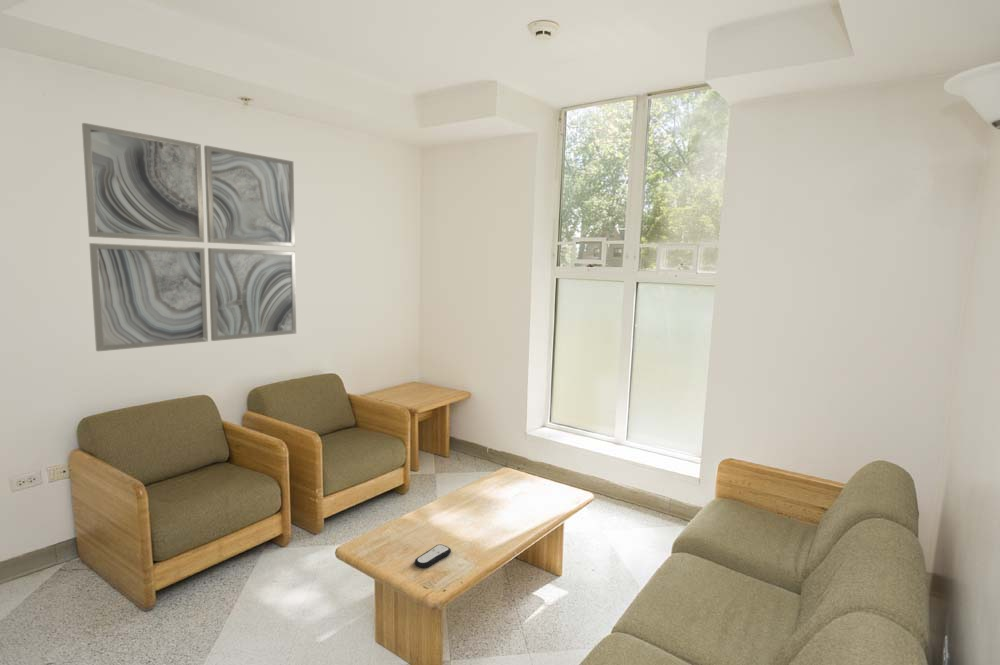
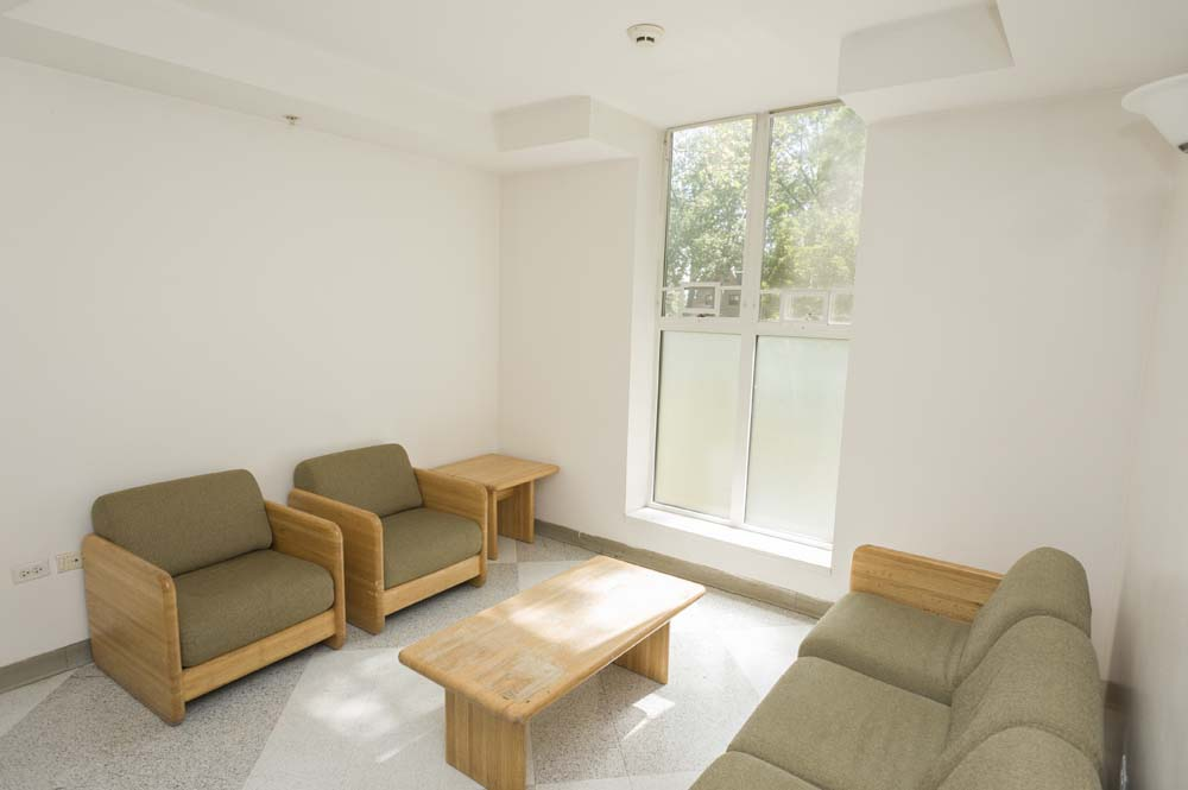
- remote control (432, 555)
- wall art (208, 242)
